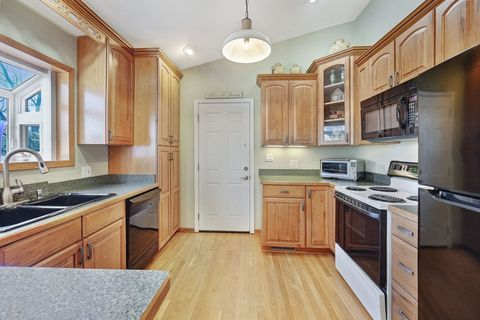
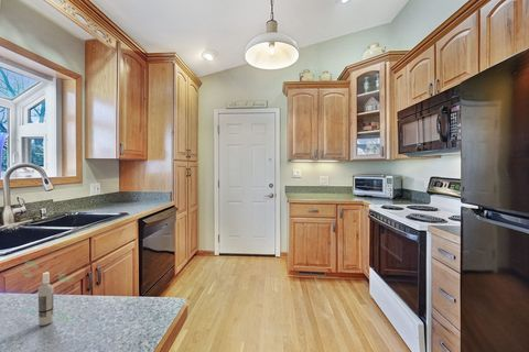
+ bottle (46, 293)
